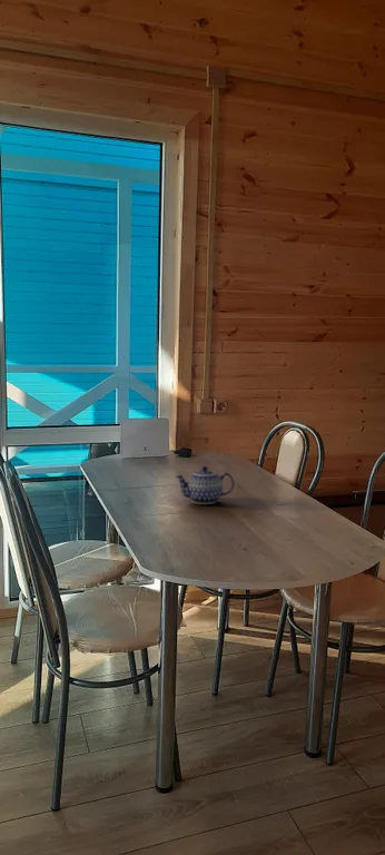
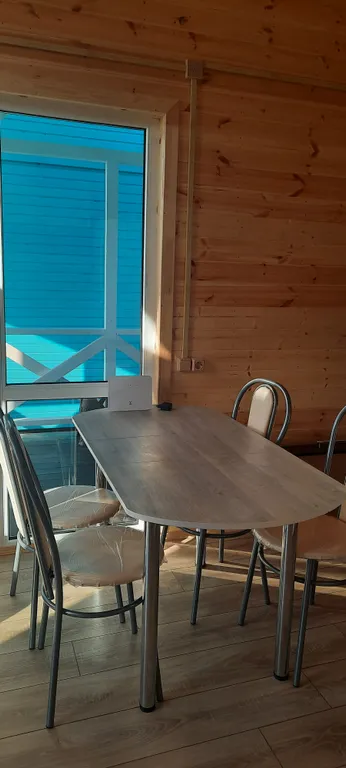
- teapot (204, 483)
